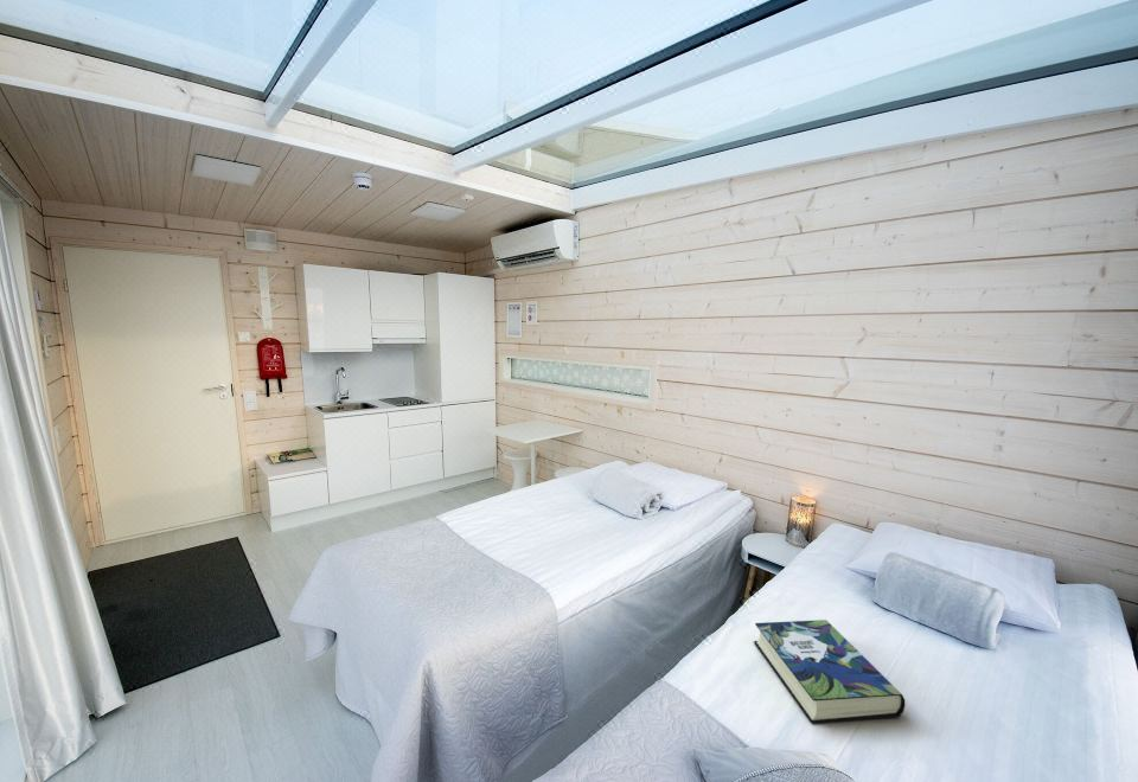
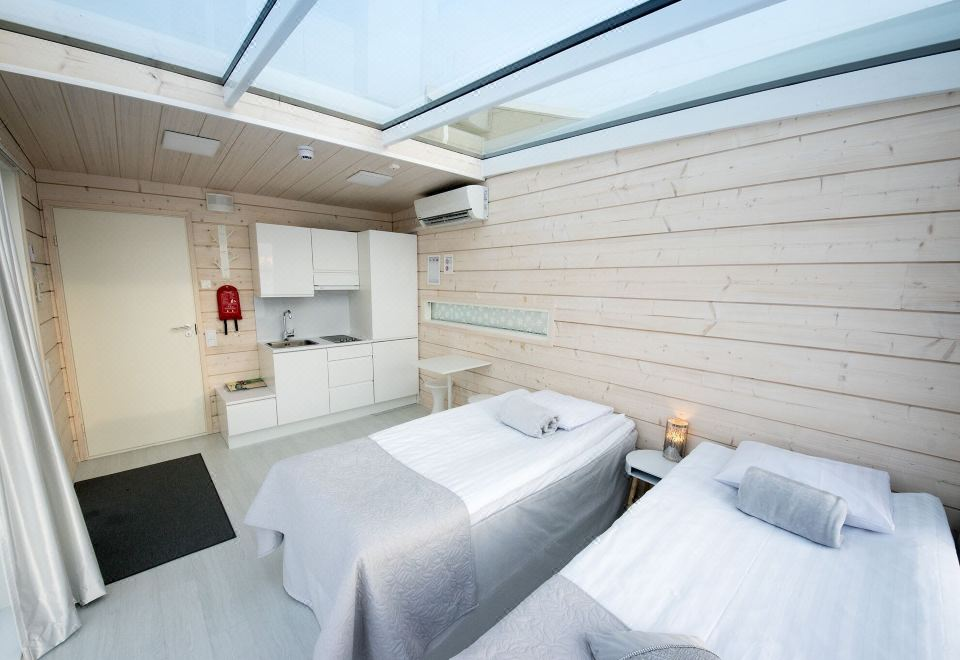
- book (821, 665)
